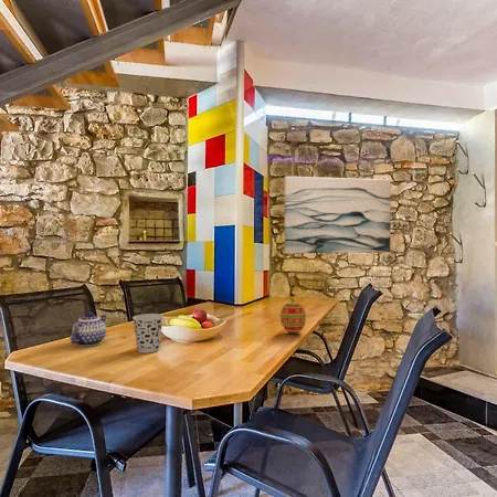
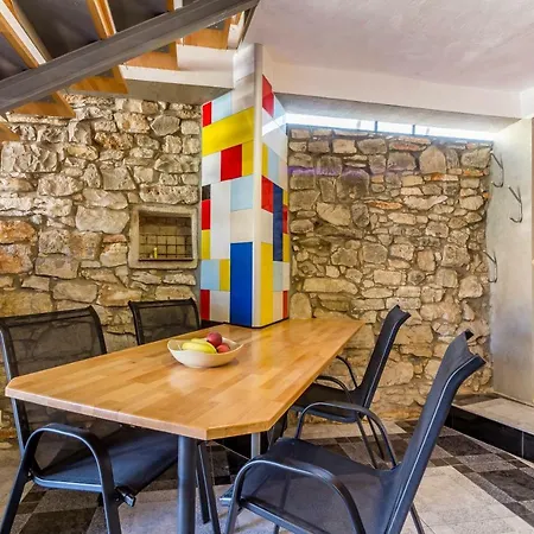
- decorative egg (293, 316)
- wall art (338, 215)
- teapot (89, 327)
- cup (148, 332)
